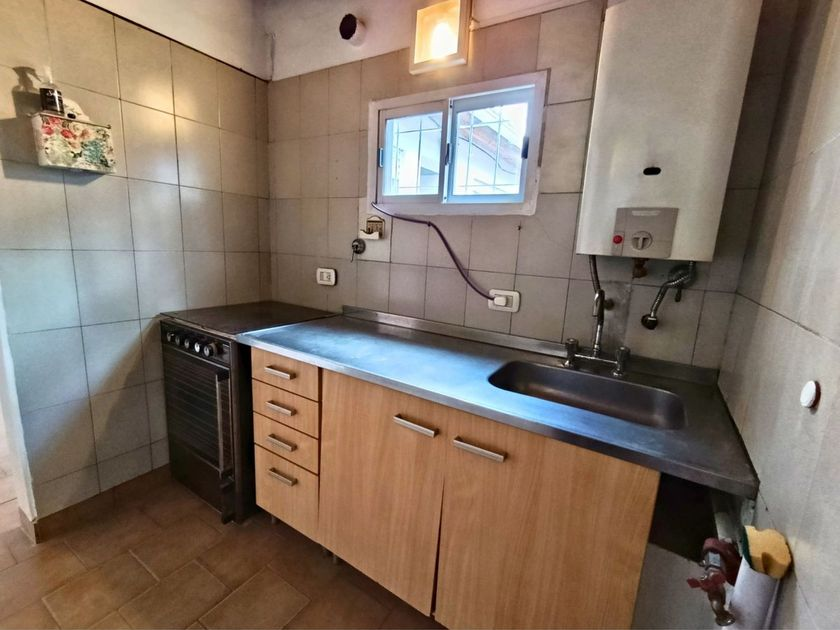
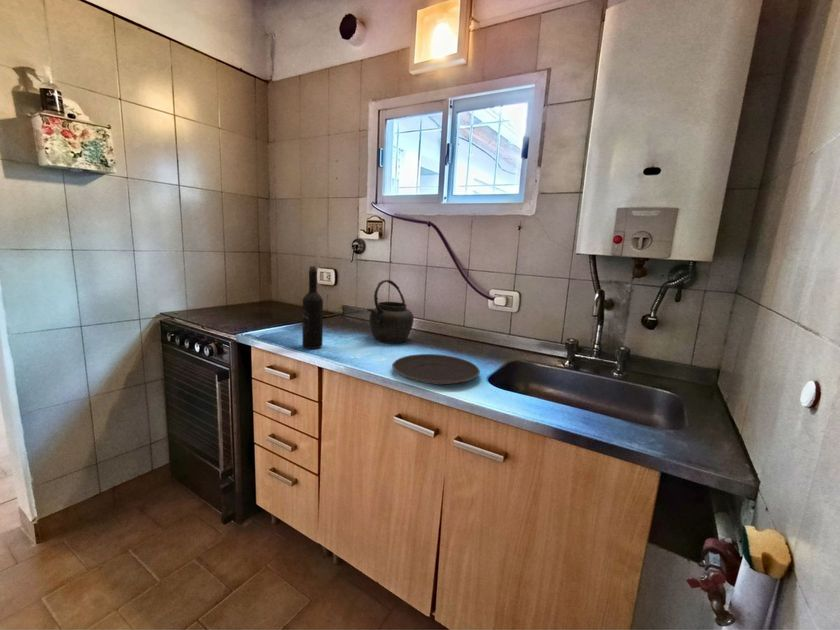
+ wine bottle (312, 307)
+ kettle (386, 310)
+ plate (435, 369)
